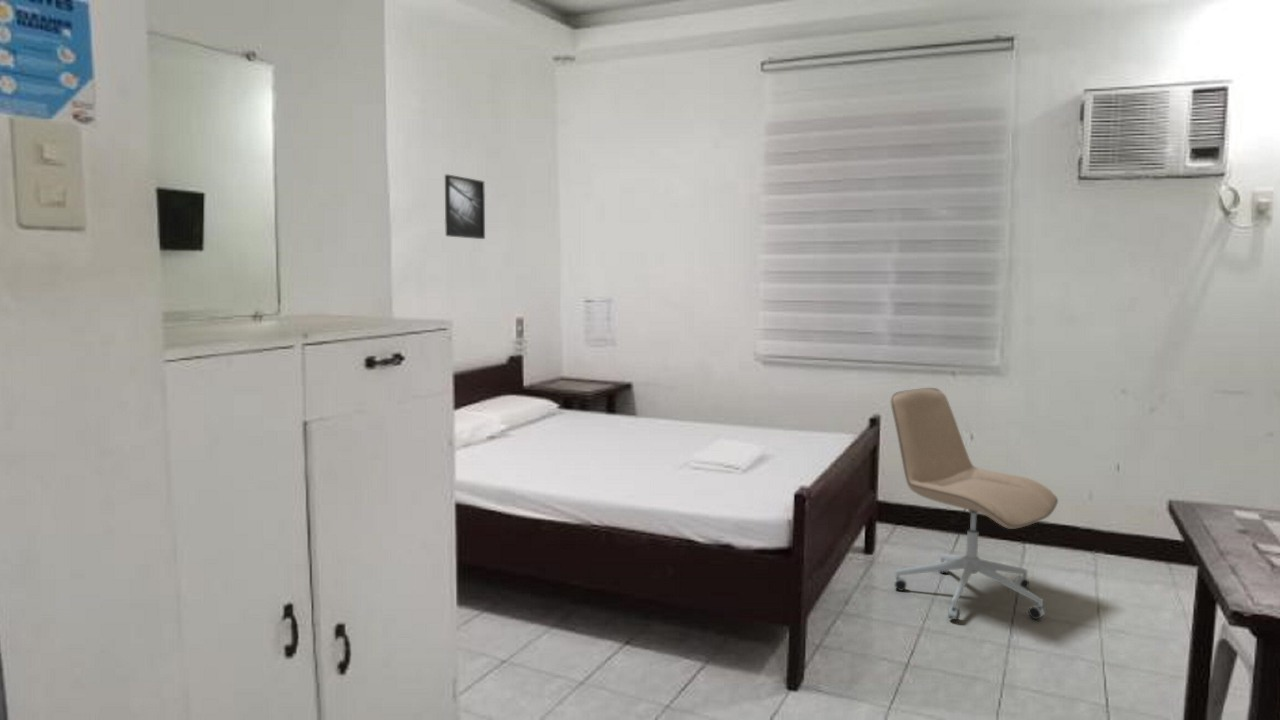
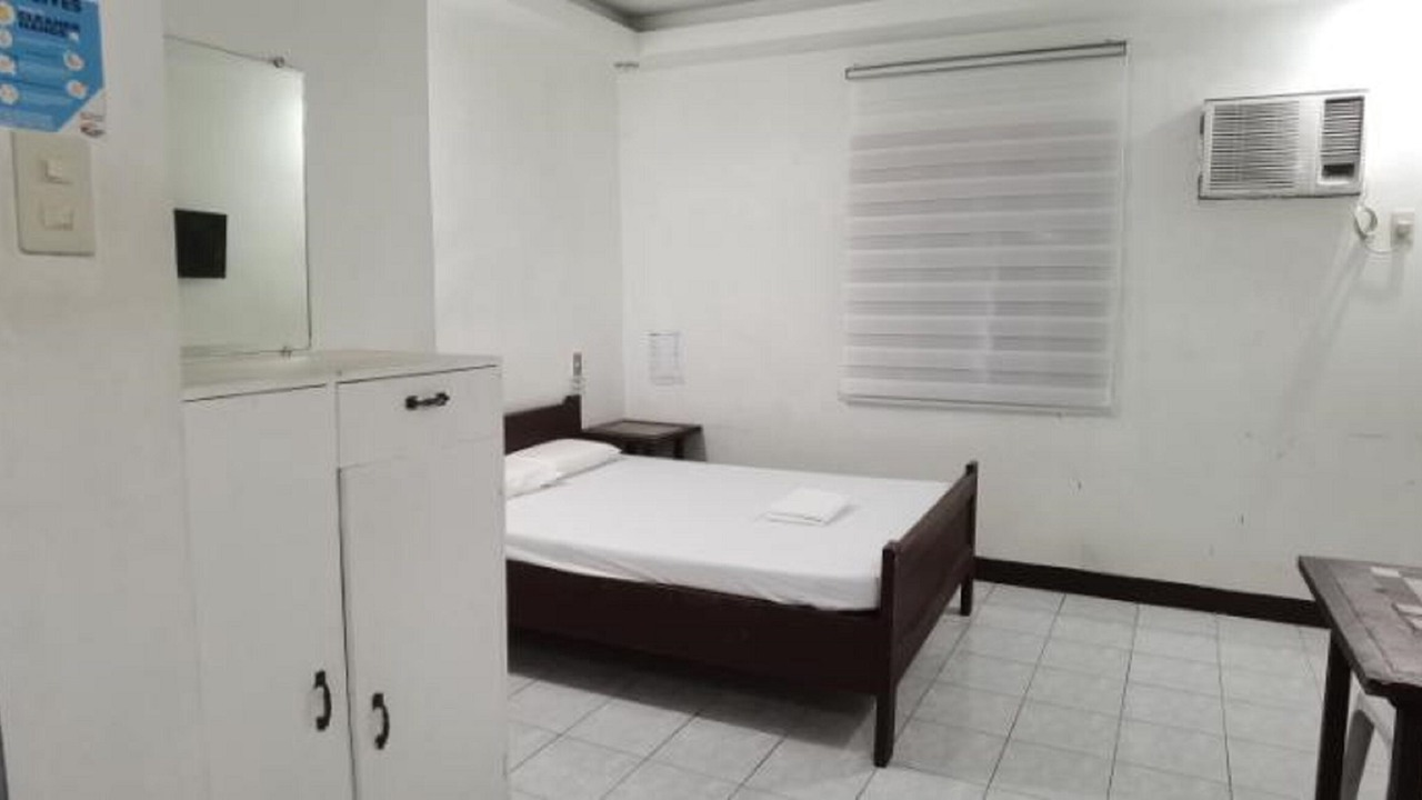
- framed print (465, 207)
- office chair (973, 497)
